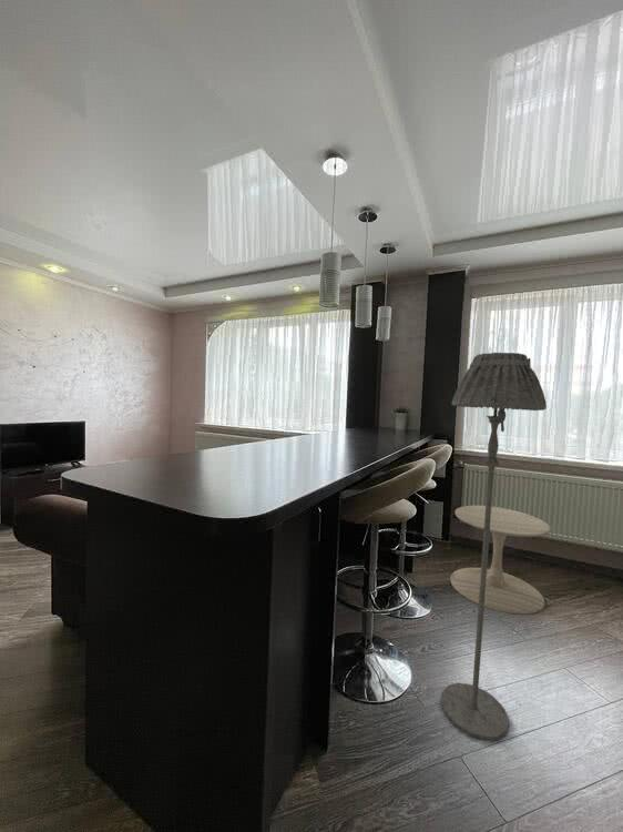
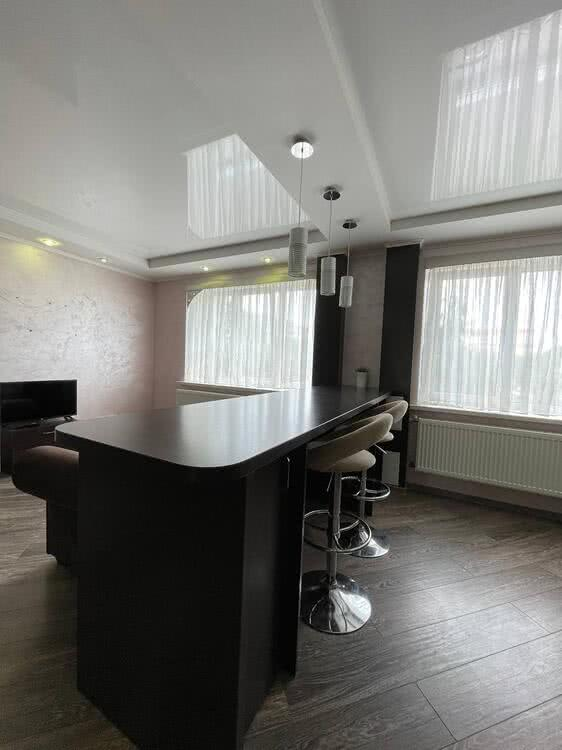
- floor lamp (486, 538)
- side table (497, 554)
